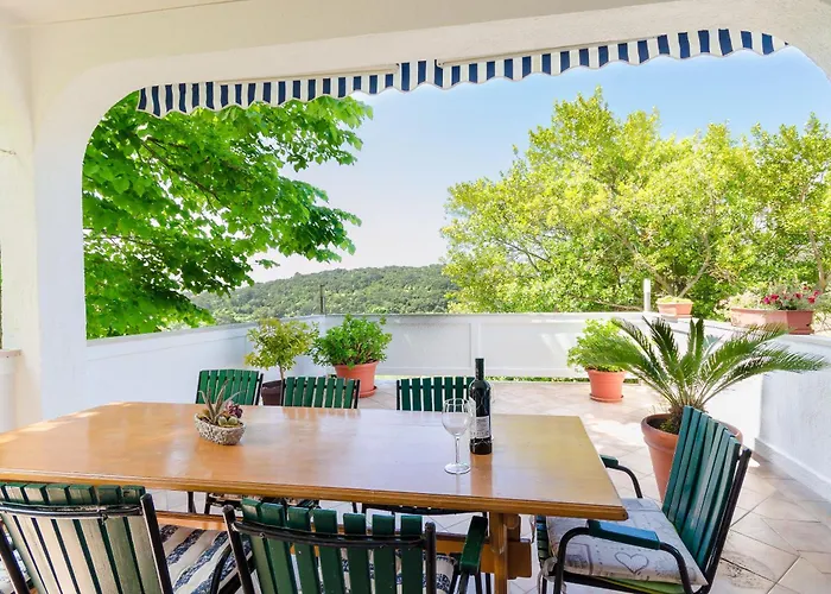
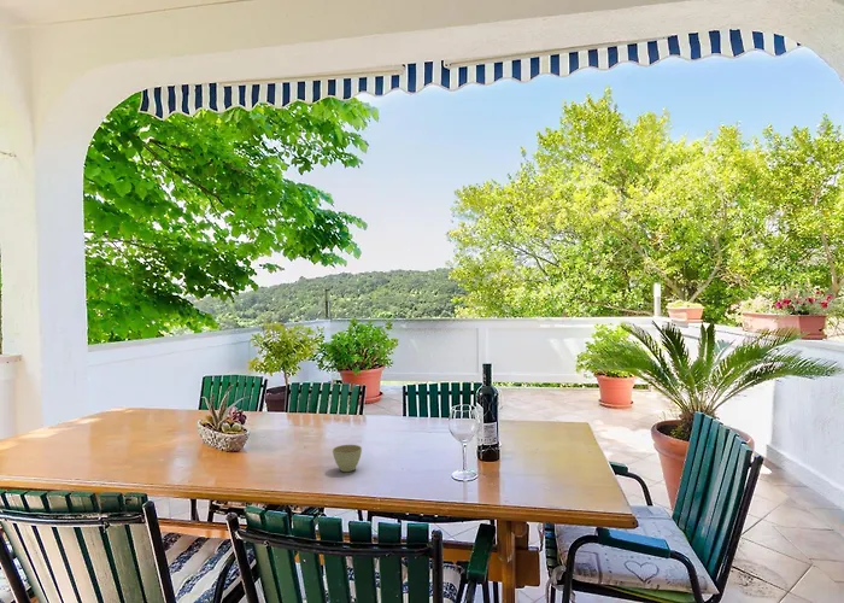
+ flower pot (347, 458)
